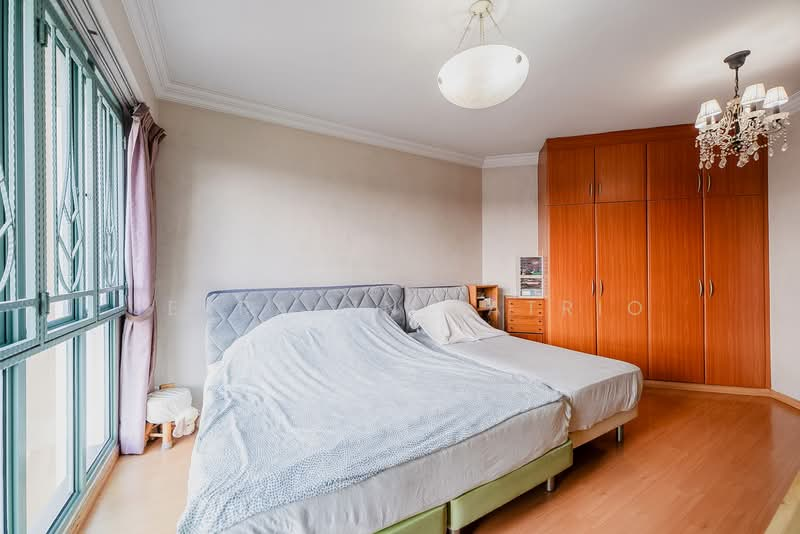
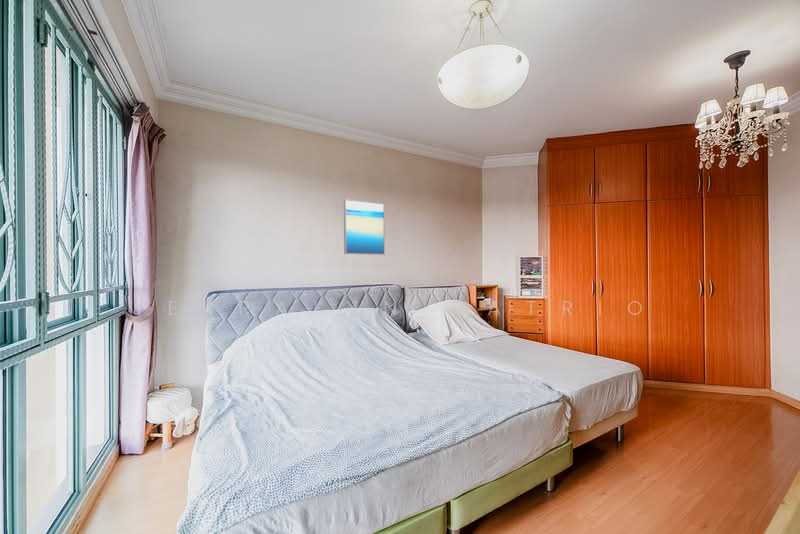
+ wall art (364, 227)
